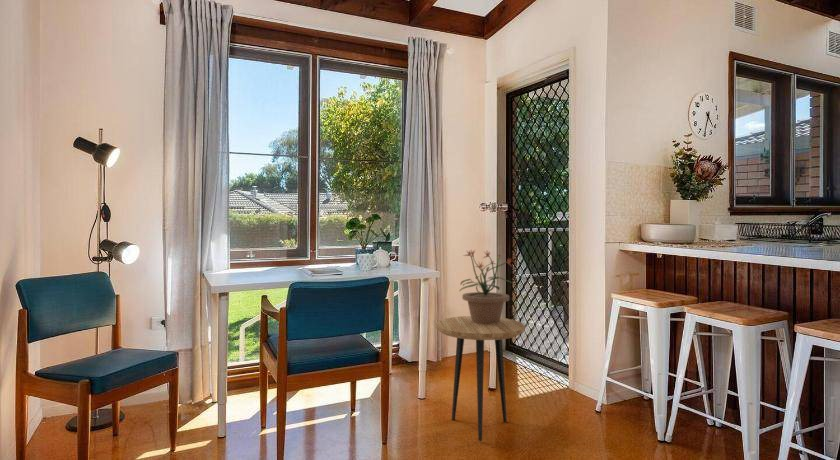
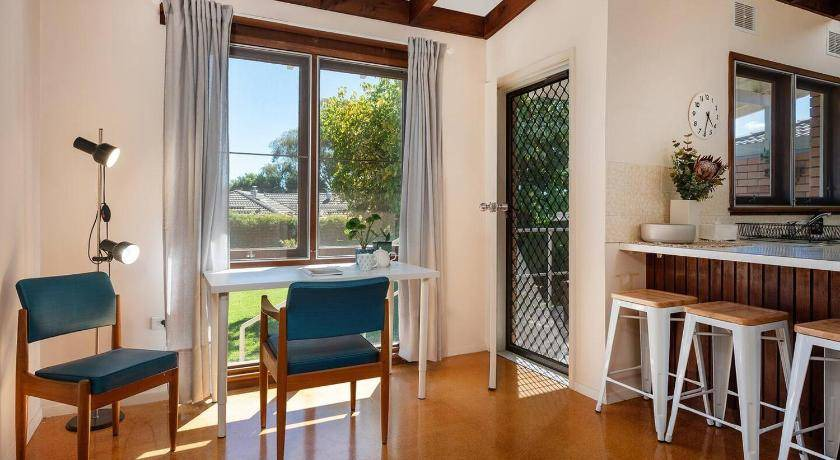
- side table (479, 375)
- potted plant (484, 285)
